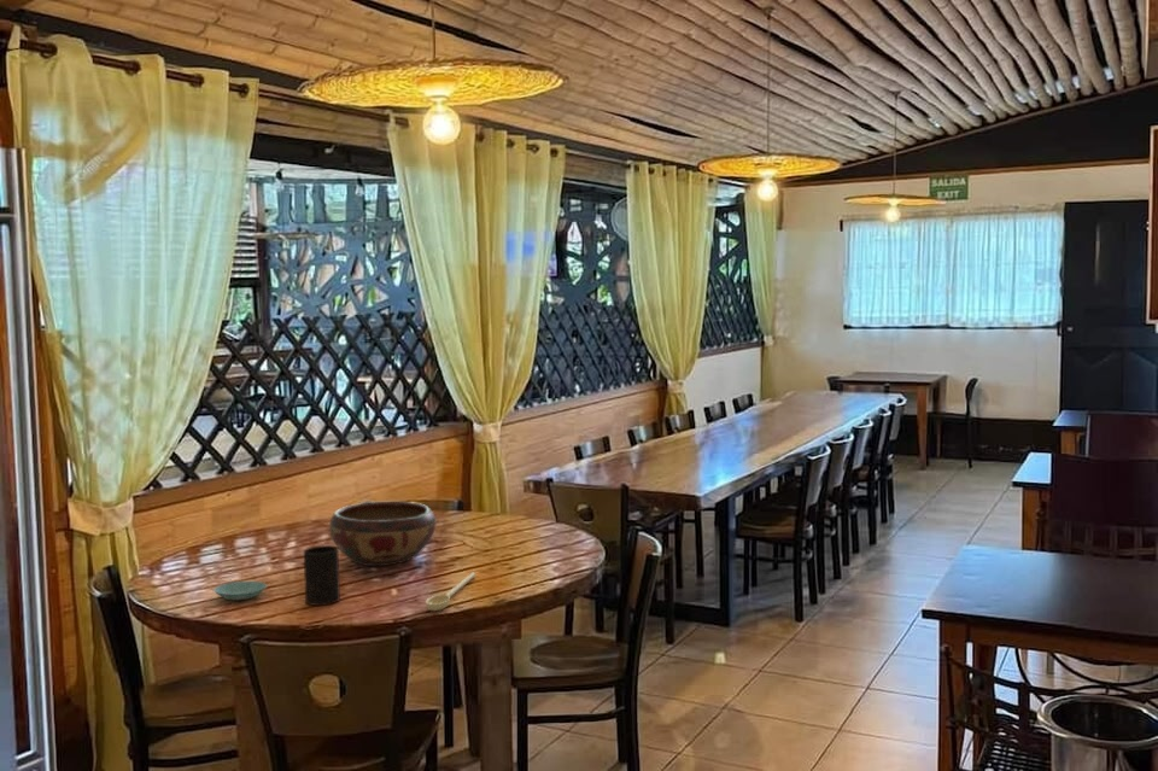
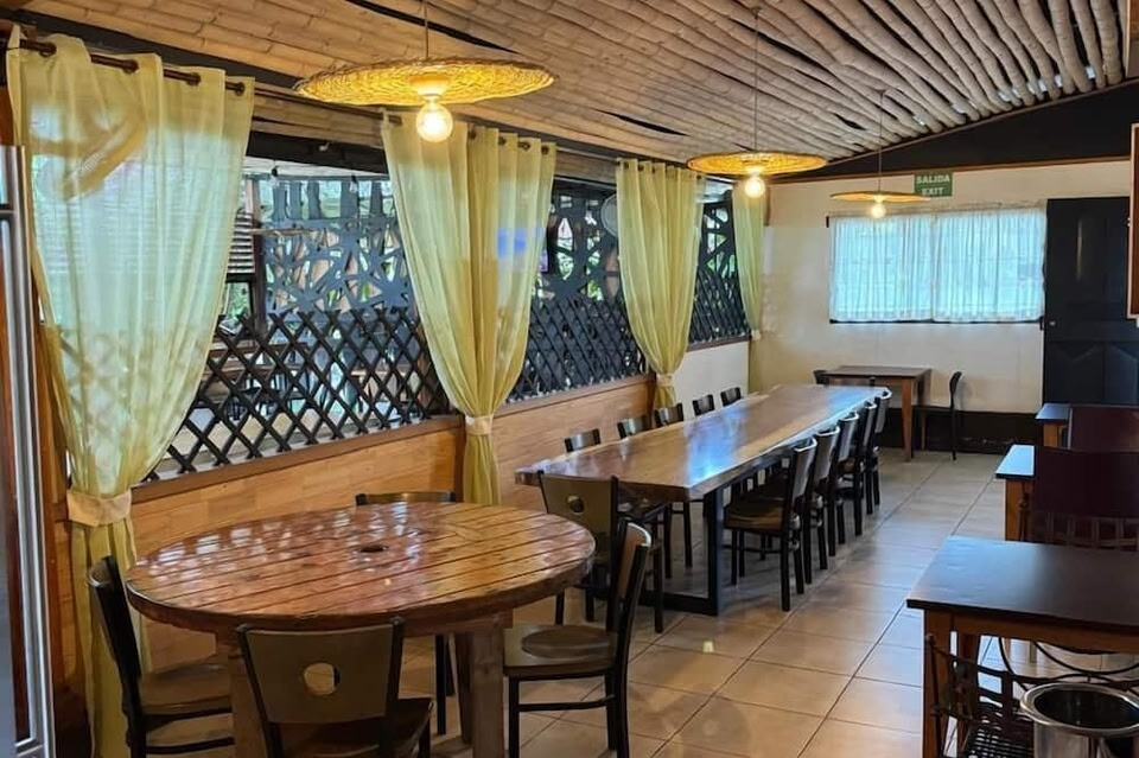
- spoon (454, 589)
- cup (321, 574)
- saucer (240, 591)
- decorative bowl (382, 535)
